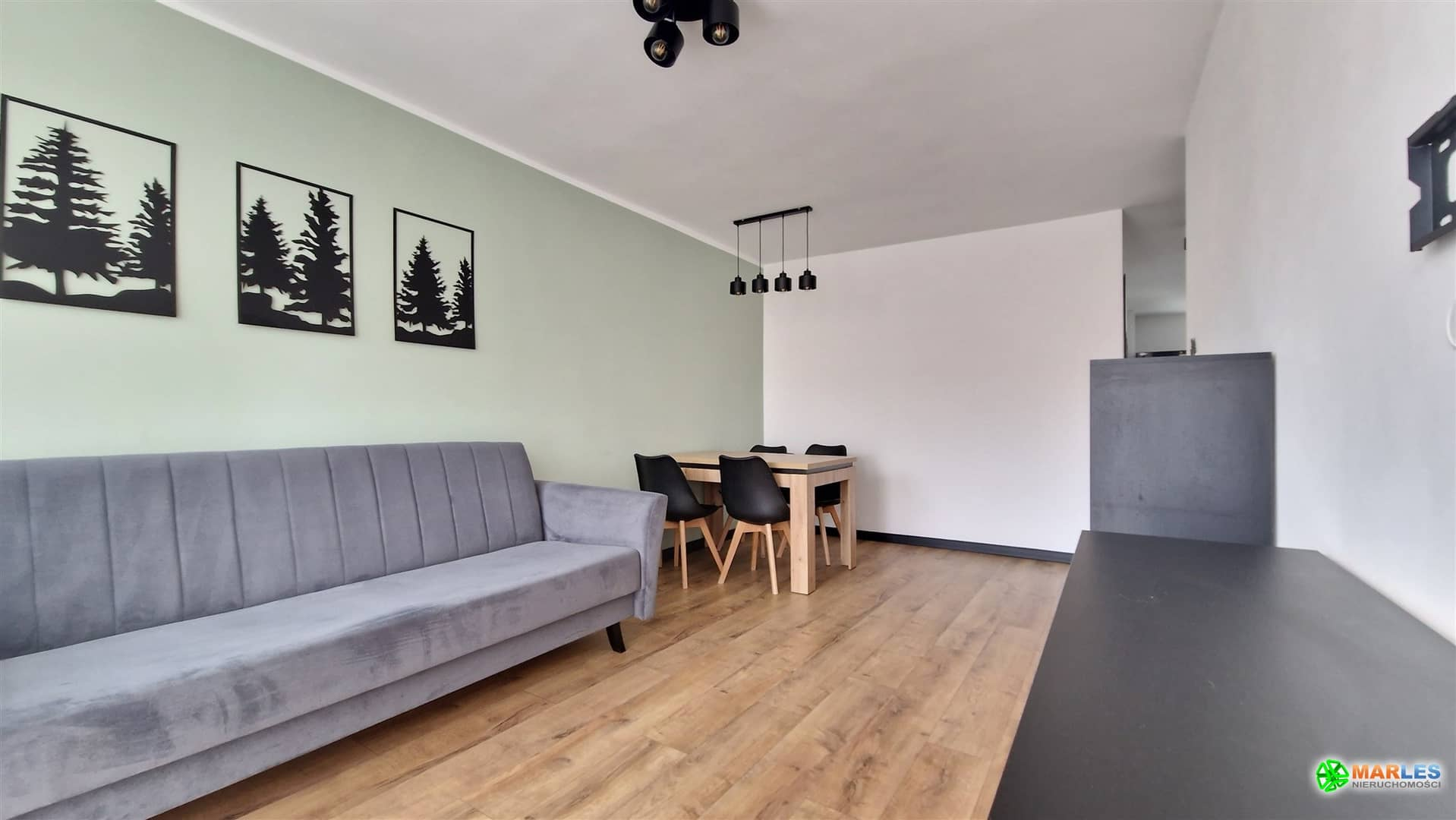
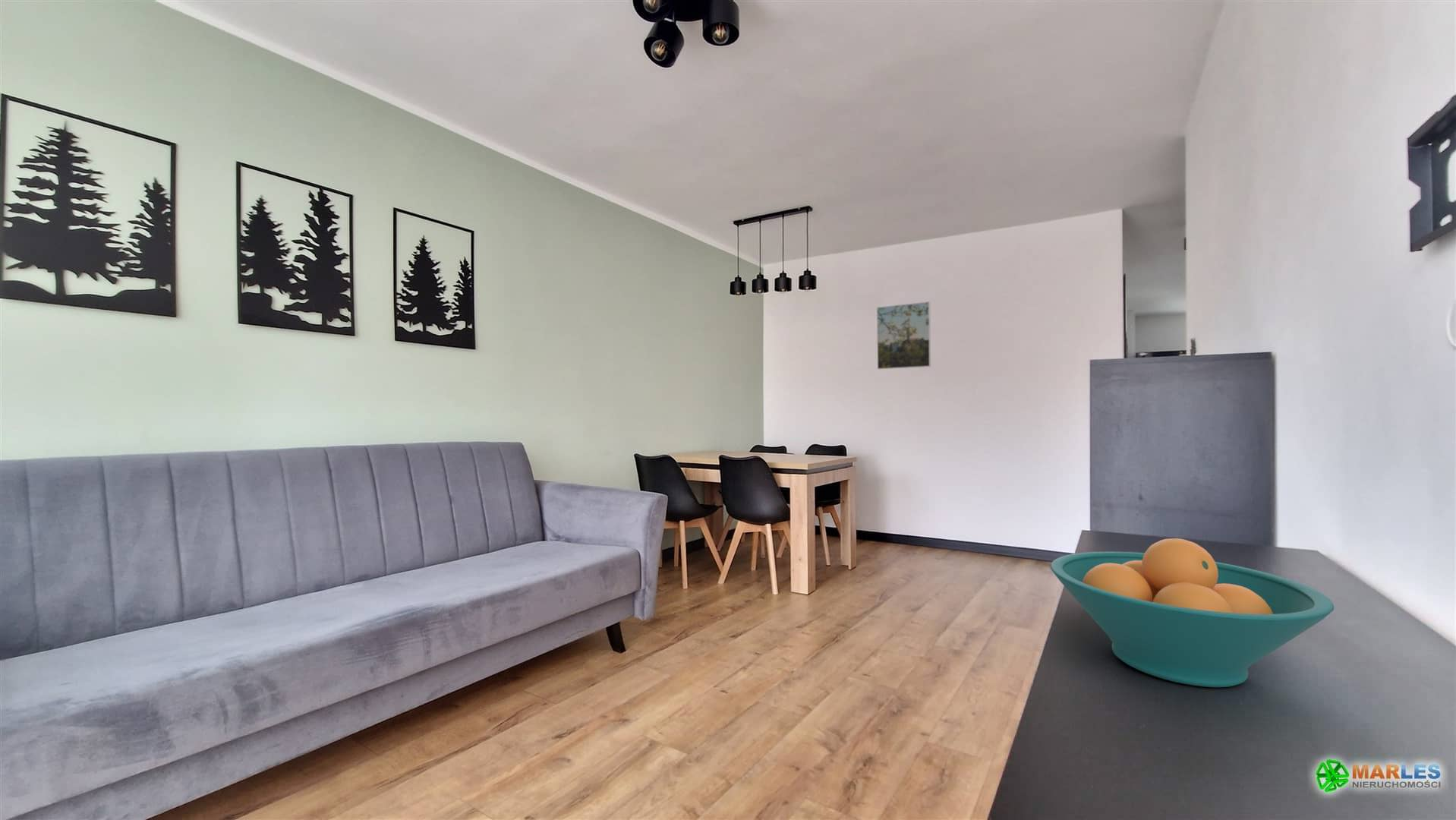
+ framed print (903, 336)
+ fruit bowl (1175, 601)
